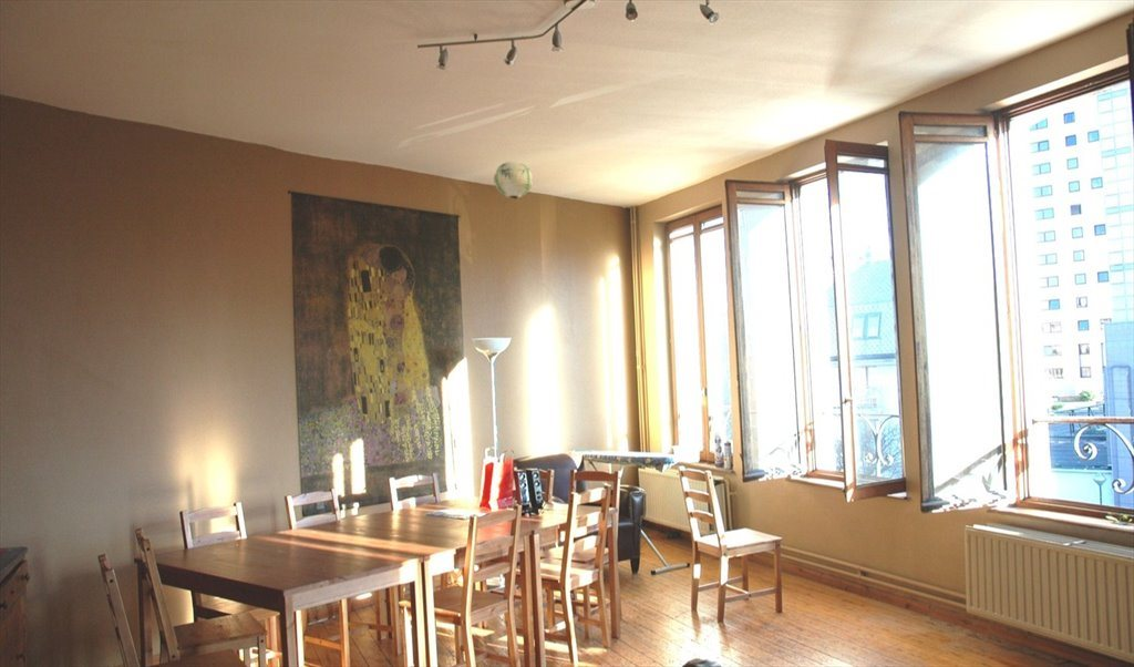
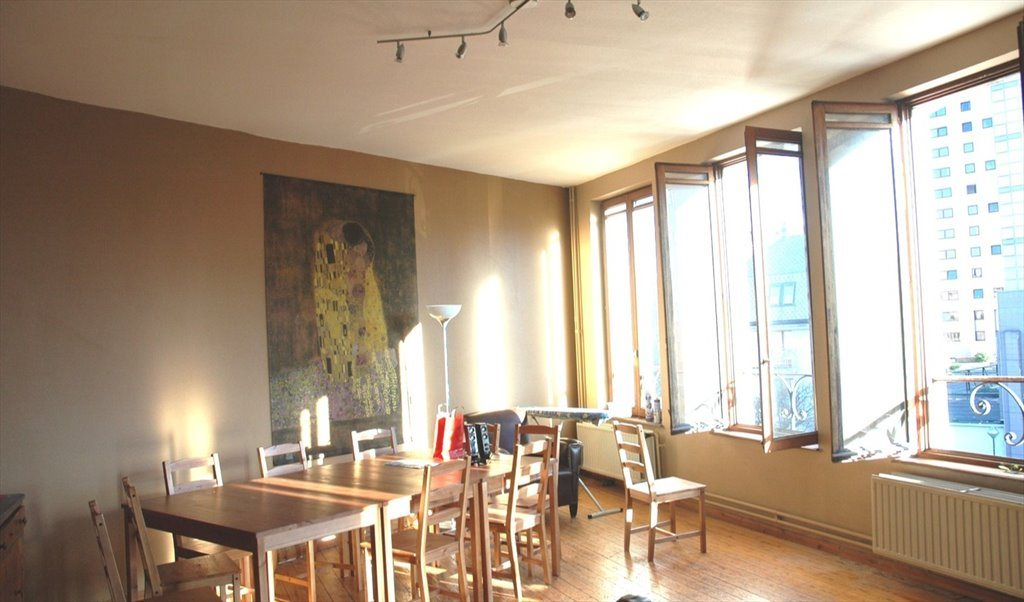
- paper lantern (513, 179)
